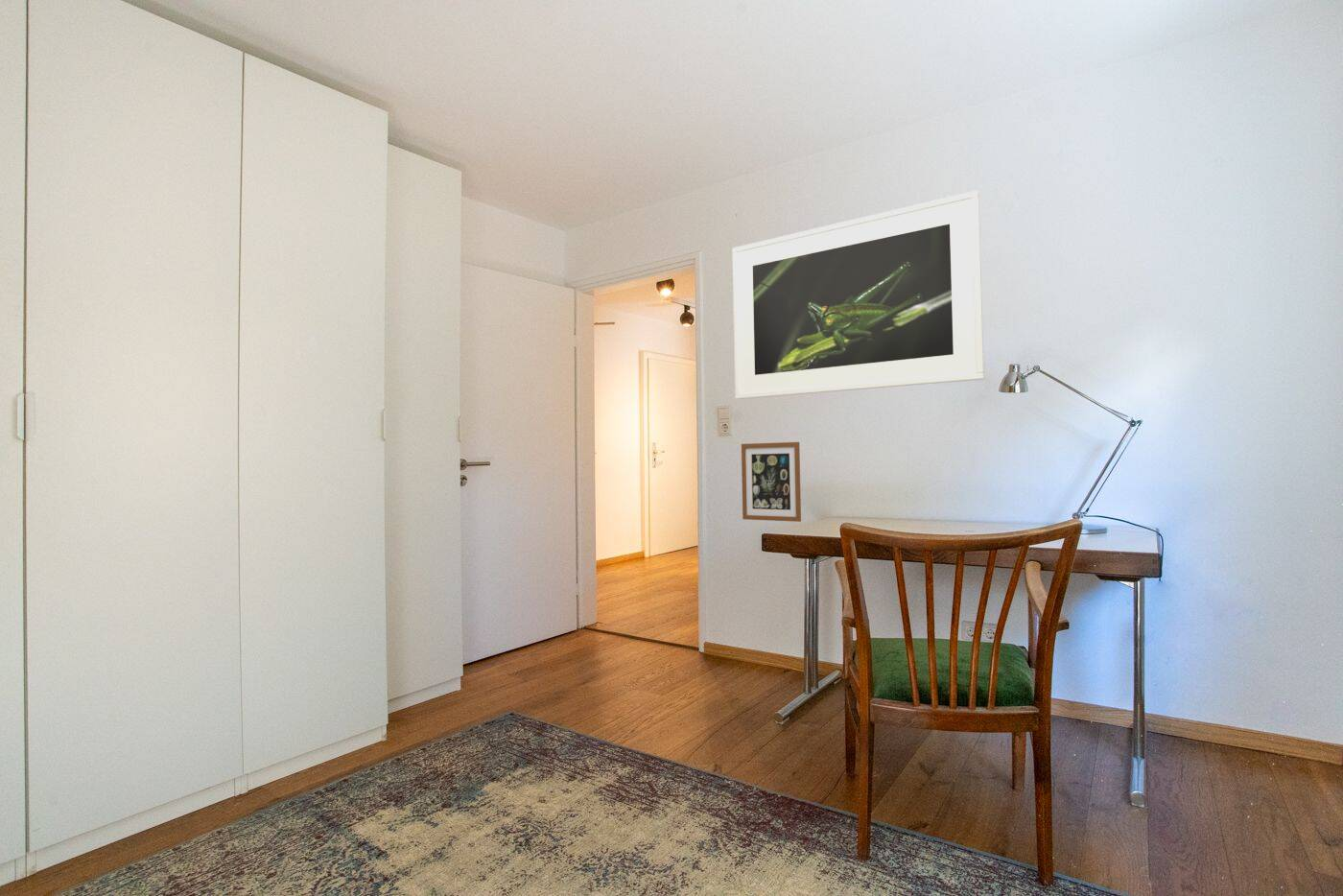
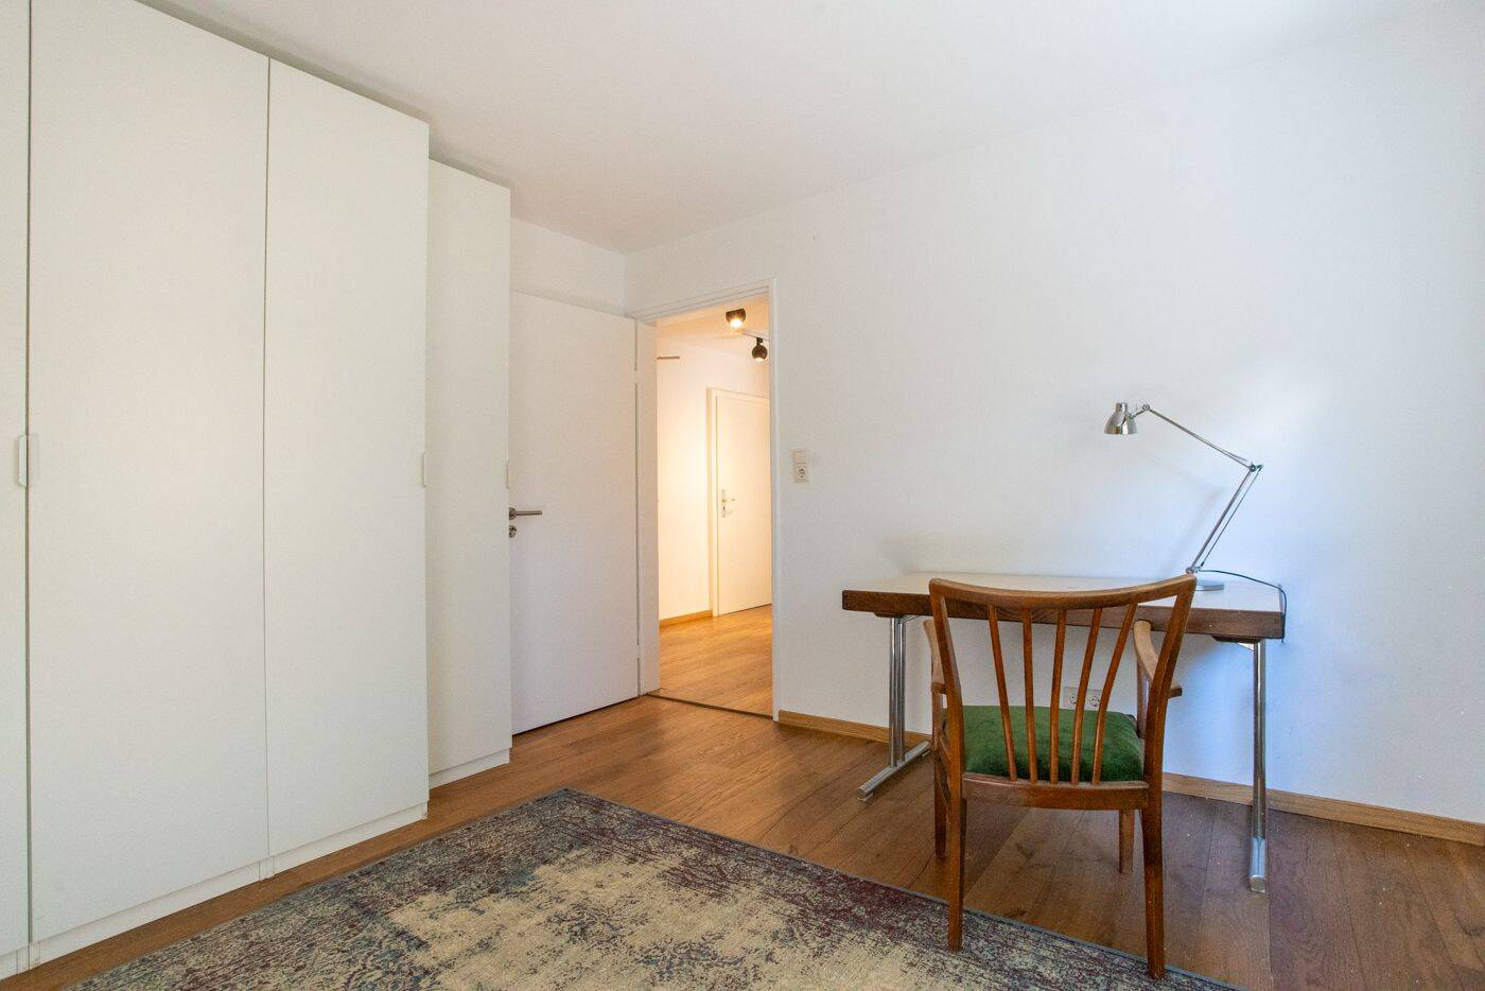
- wall art (770, 482)
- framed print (844, 306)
